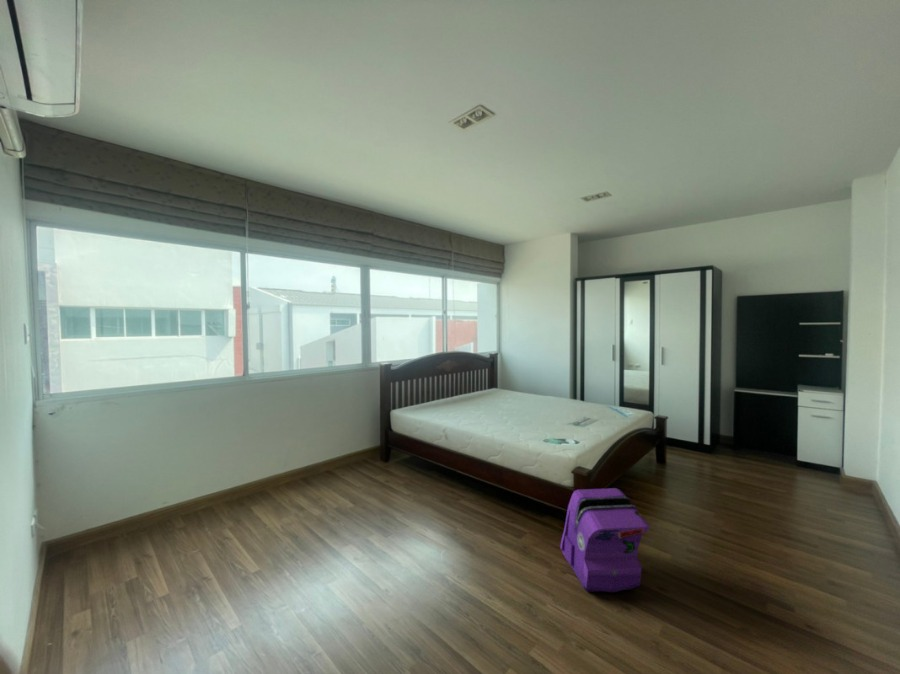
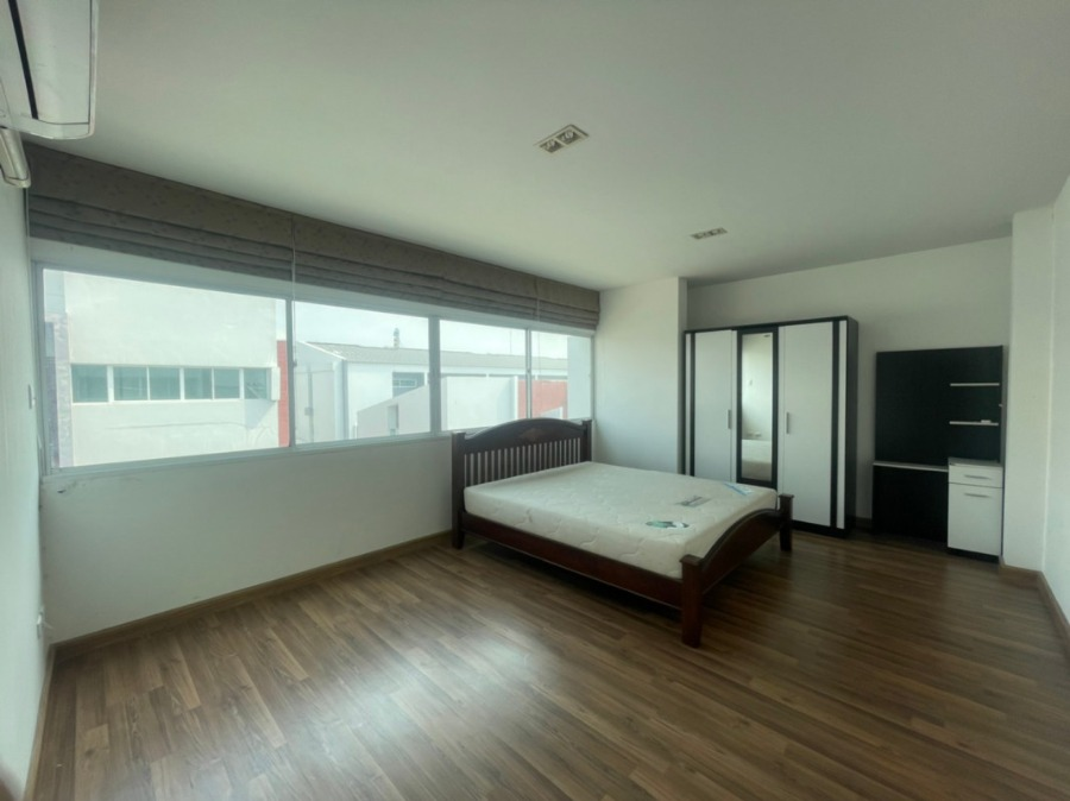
- backpack (600, 534)
